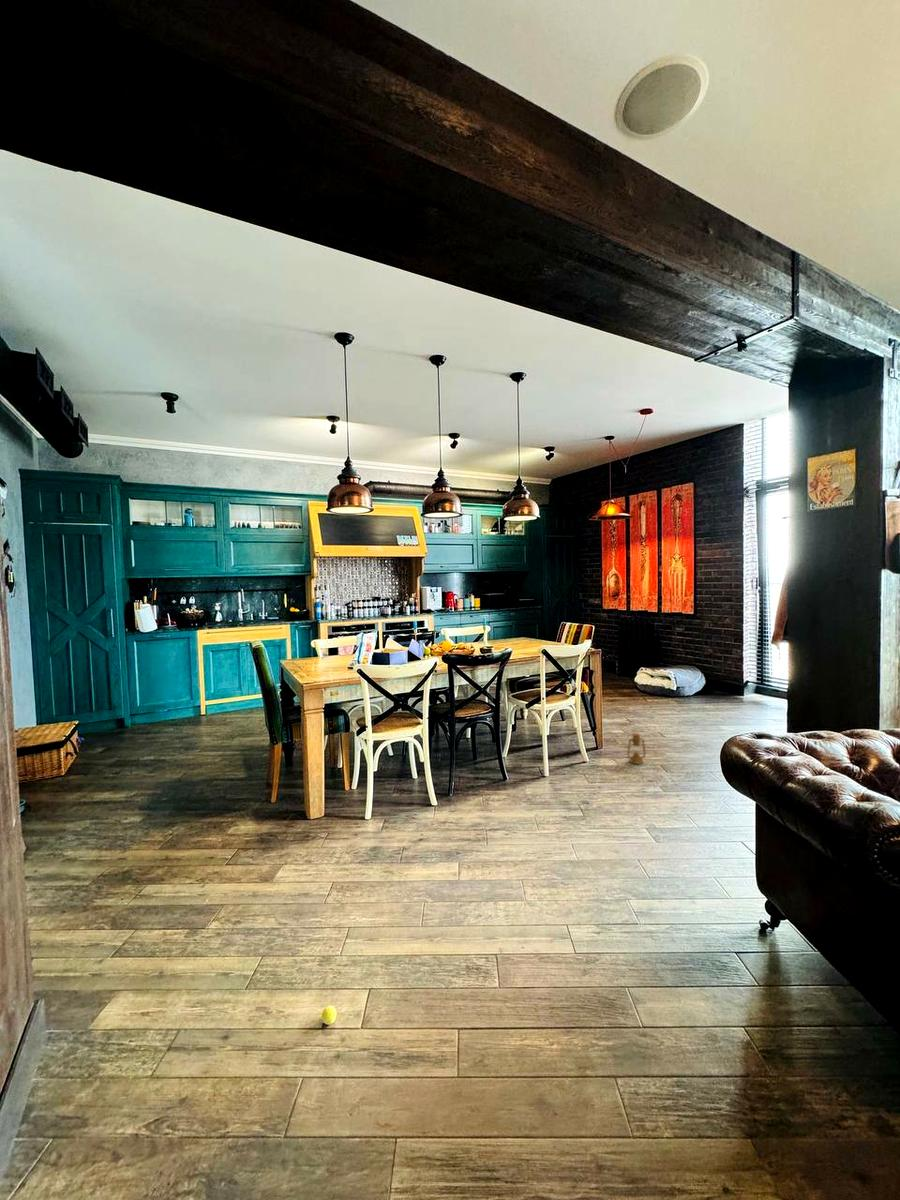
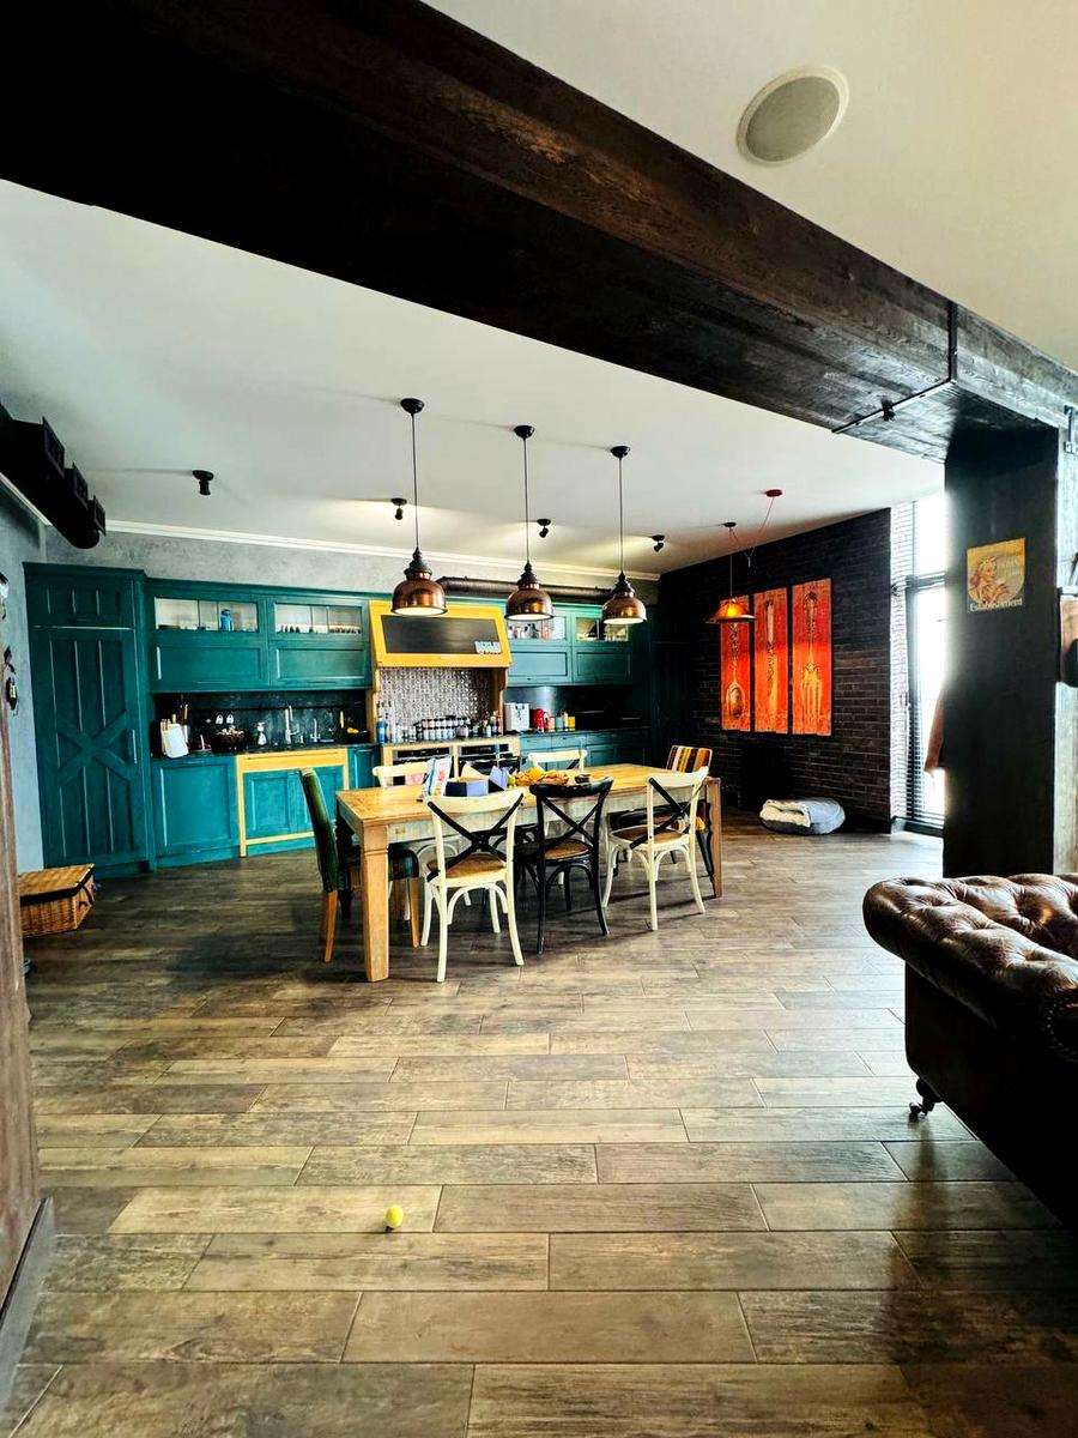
- lantern (636, 741)
